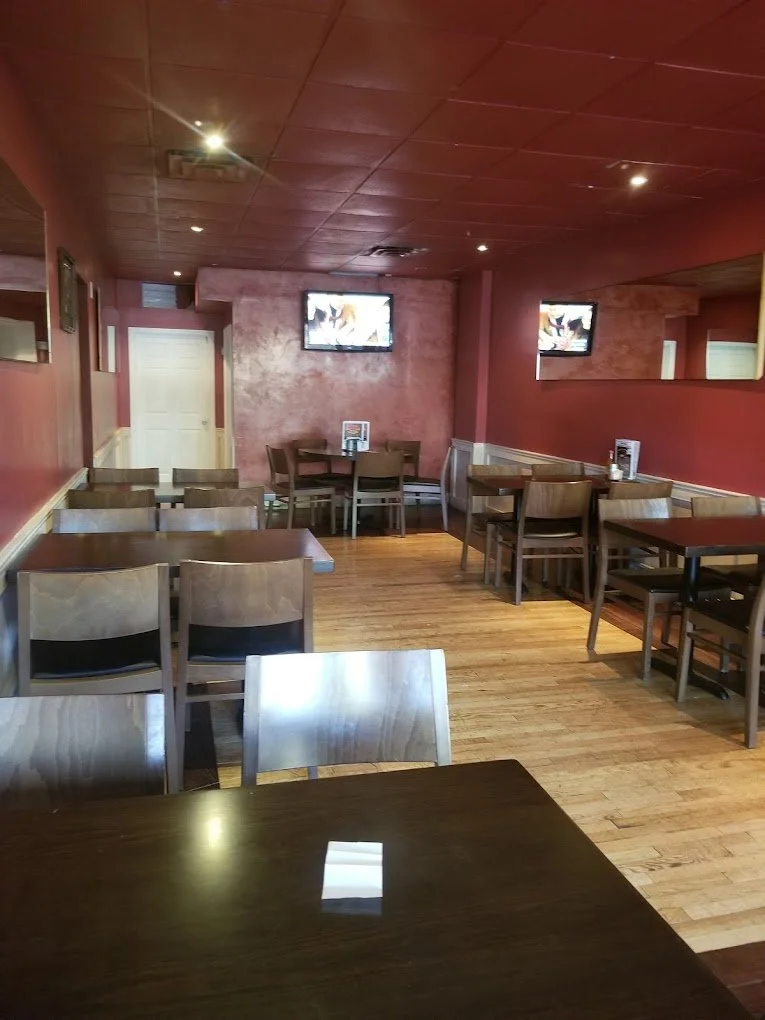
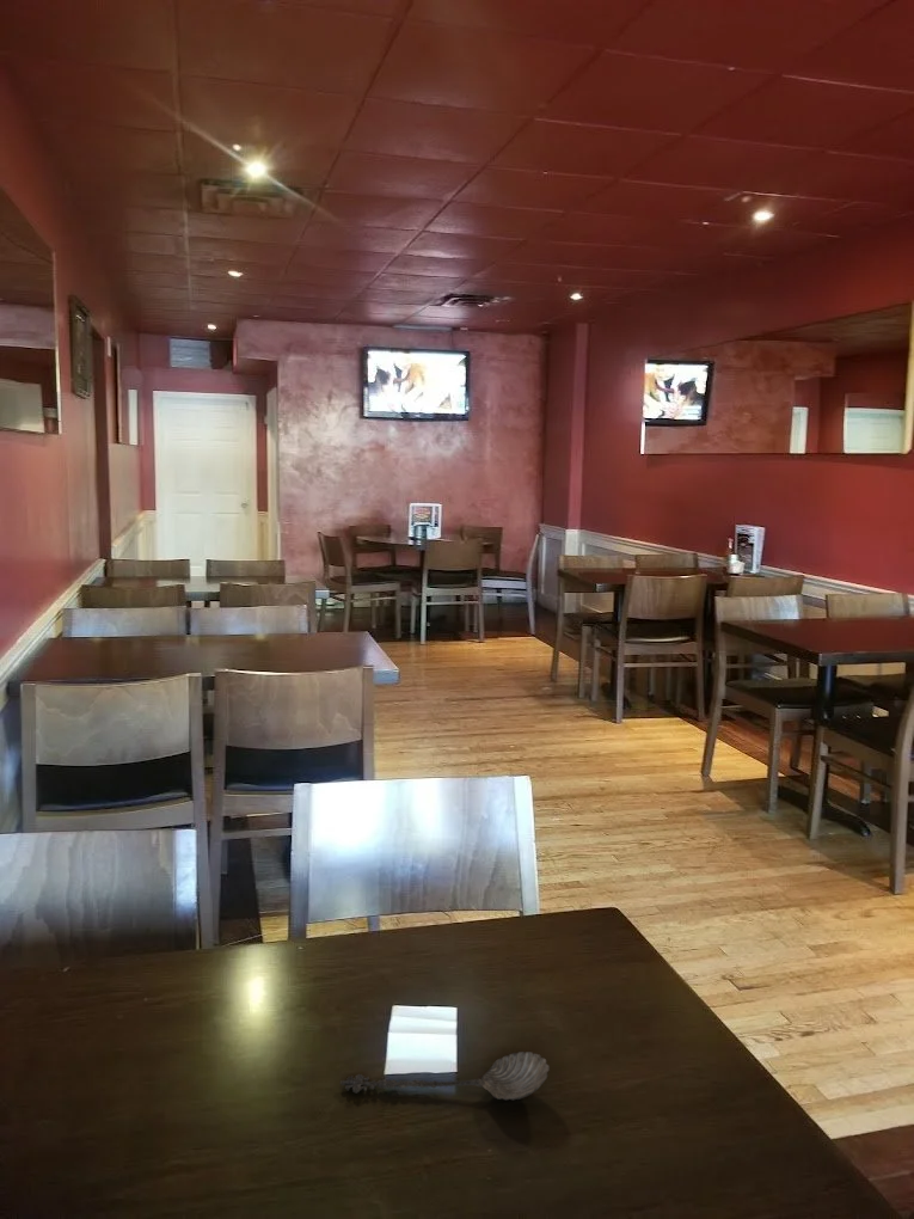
+ spoon (443, 1082)
